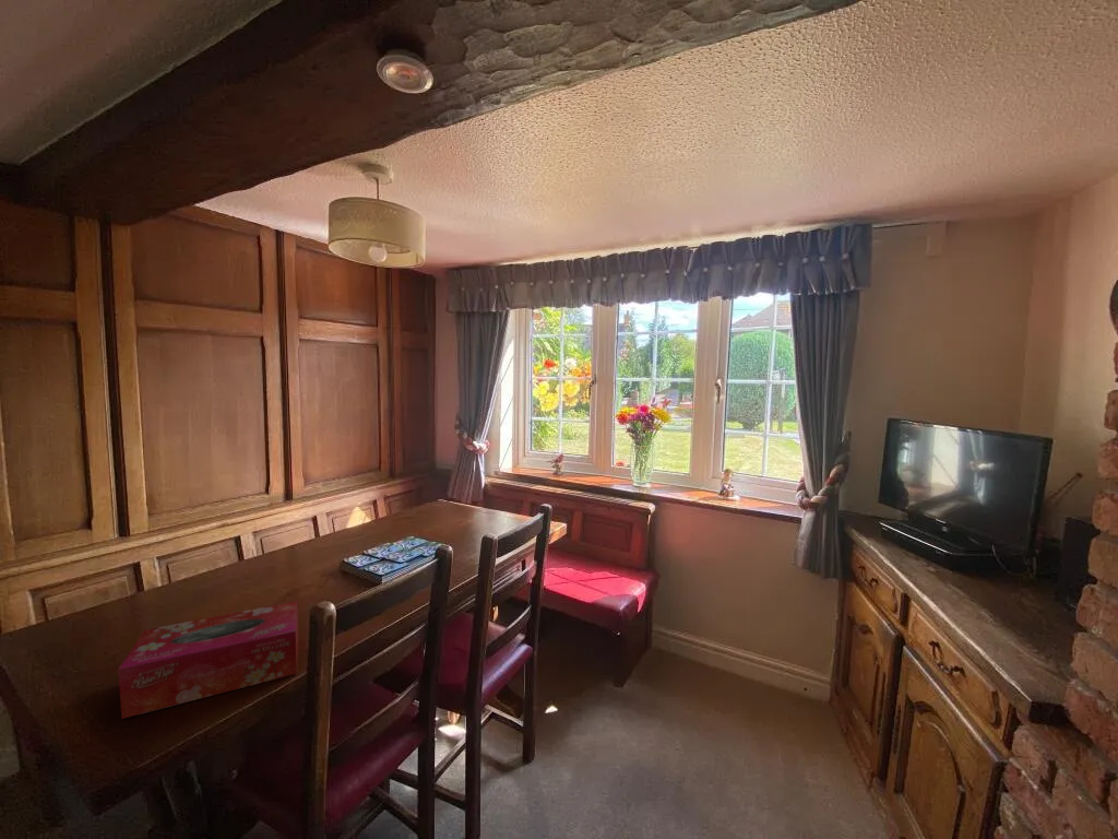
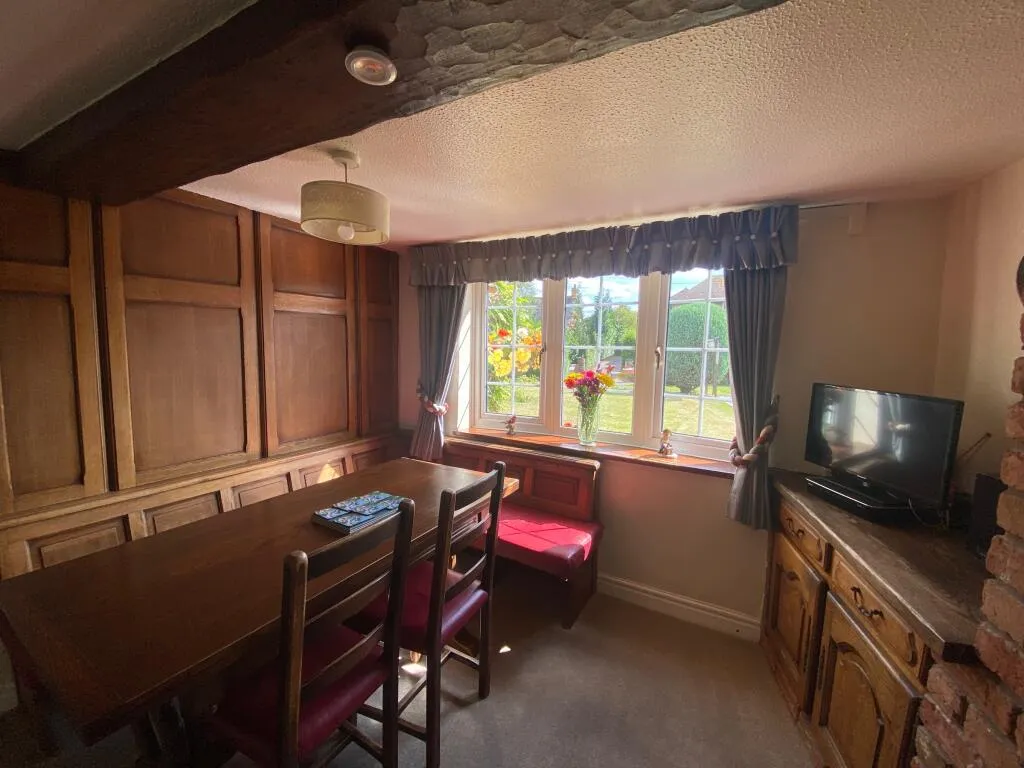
- tissue box (221, 651)
